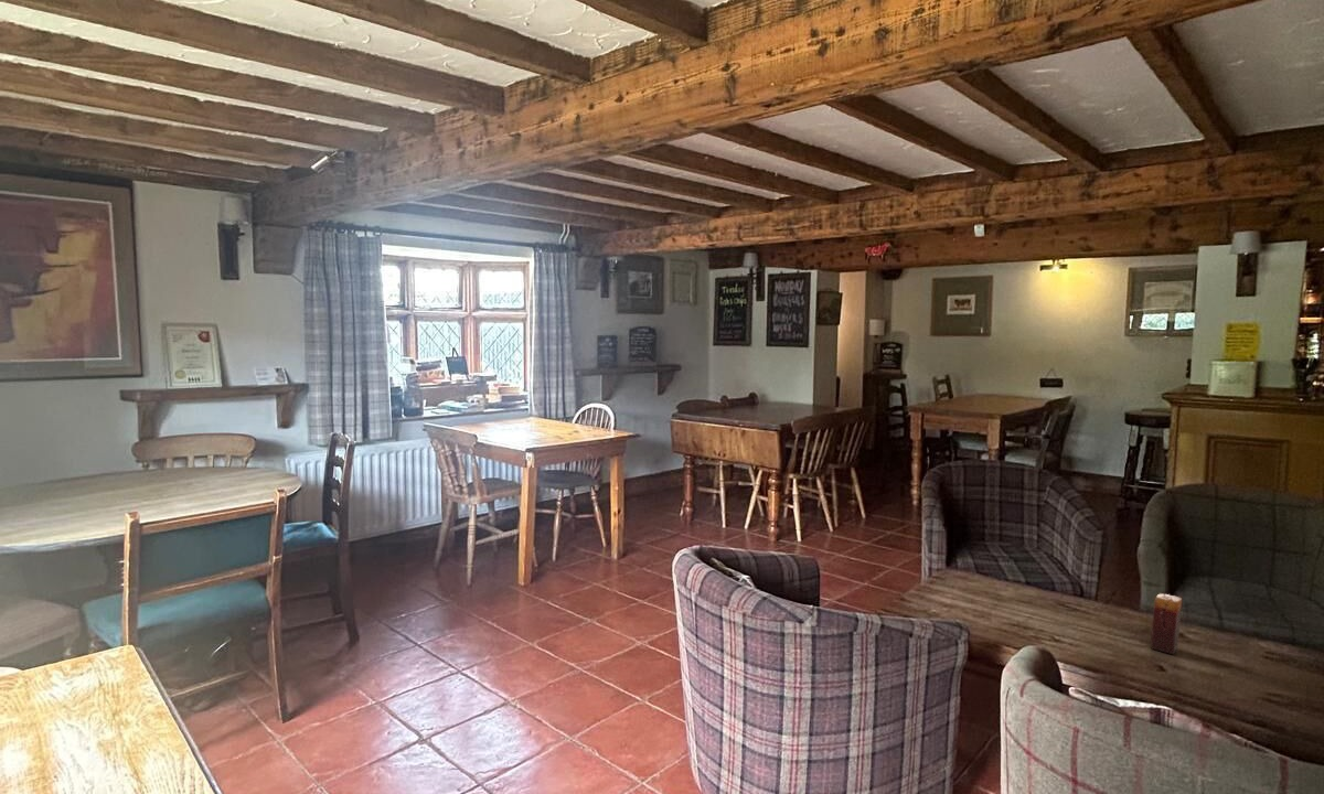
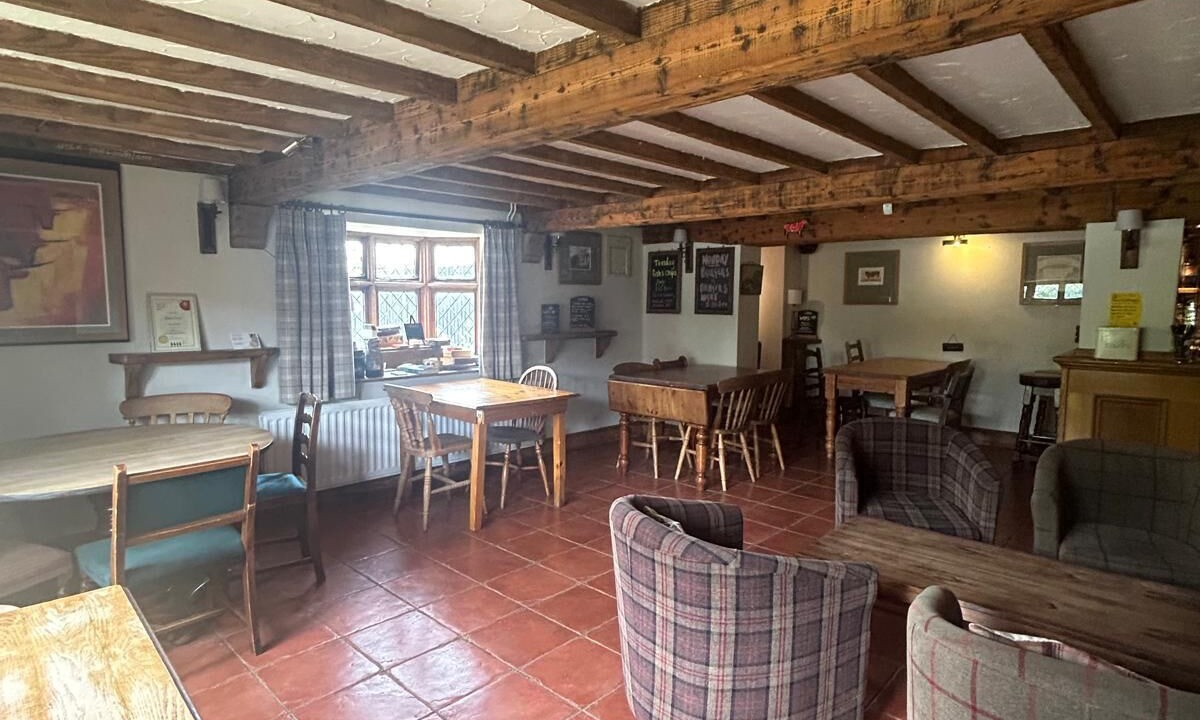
- candle (1166, 622)
